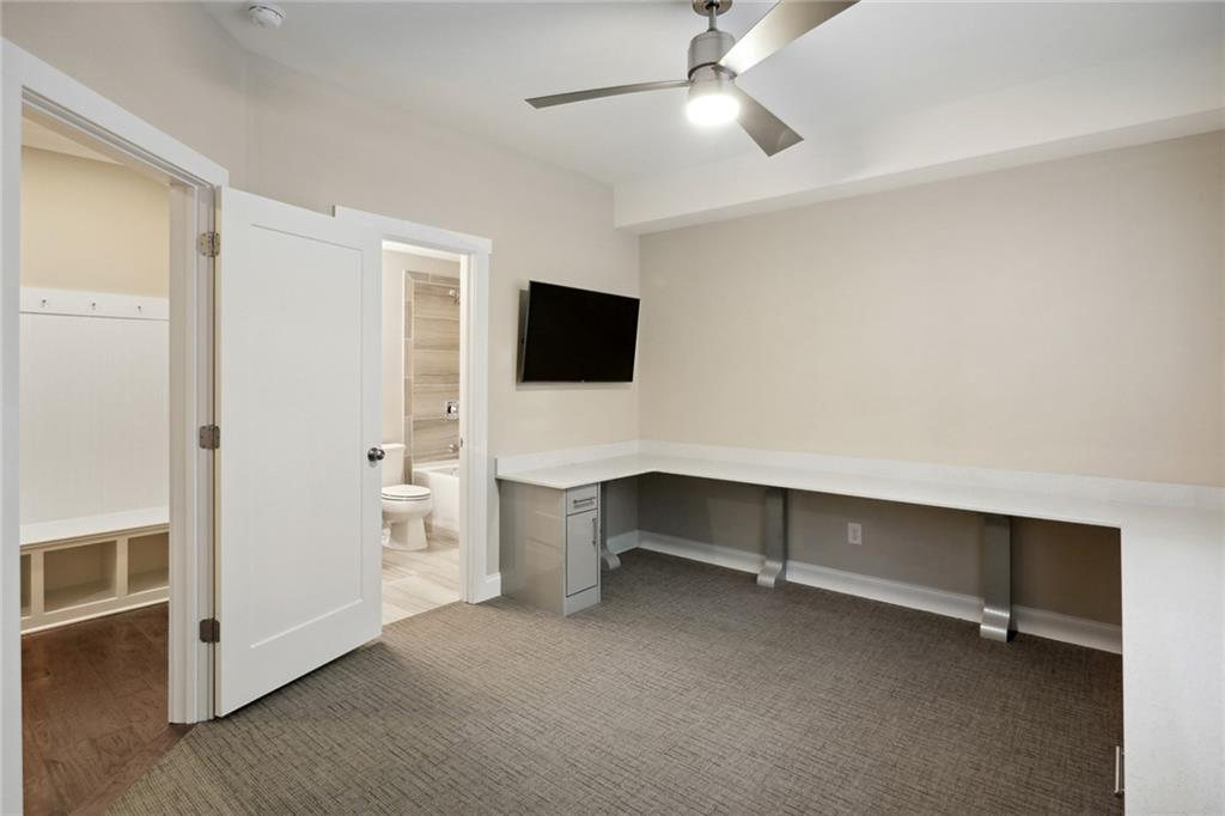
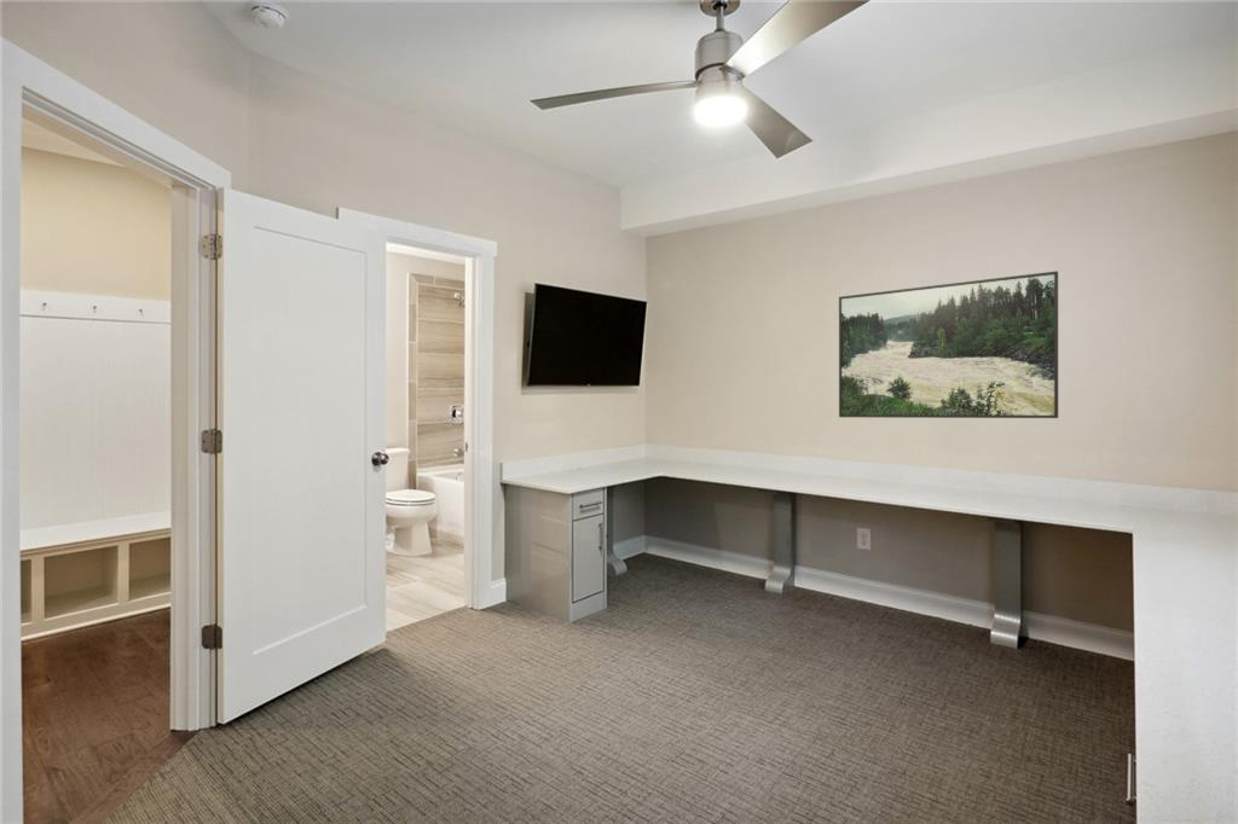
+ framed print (937, 350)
